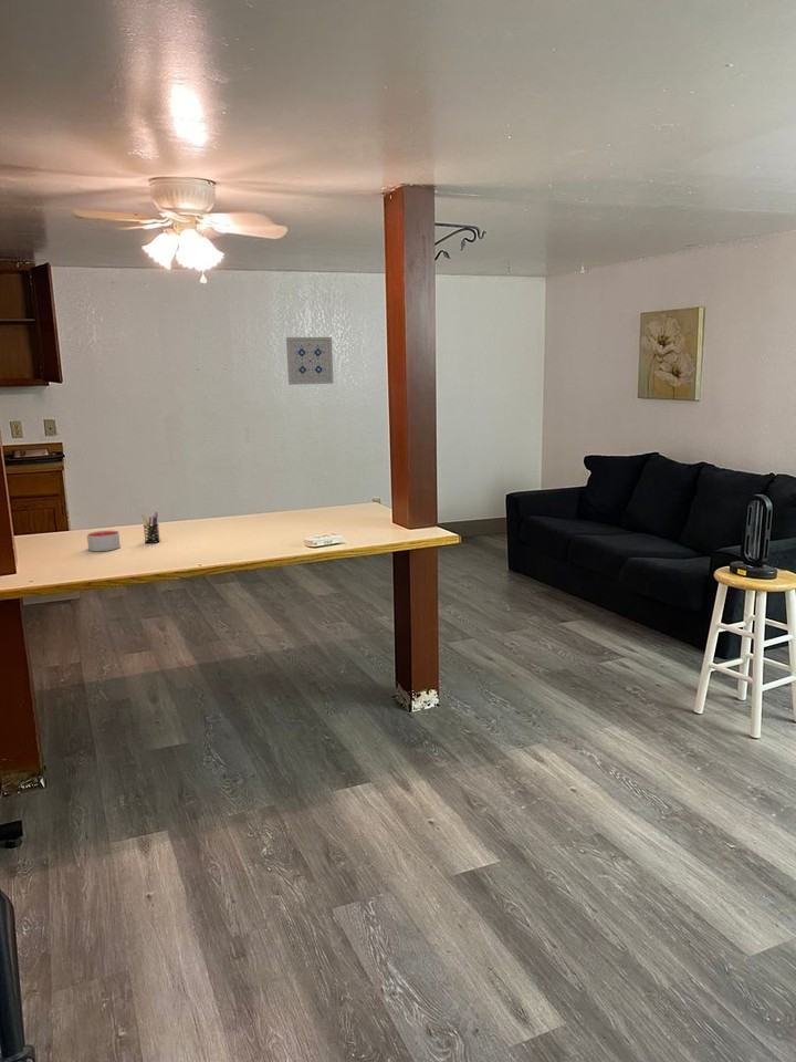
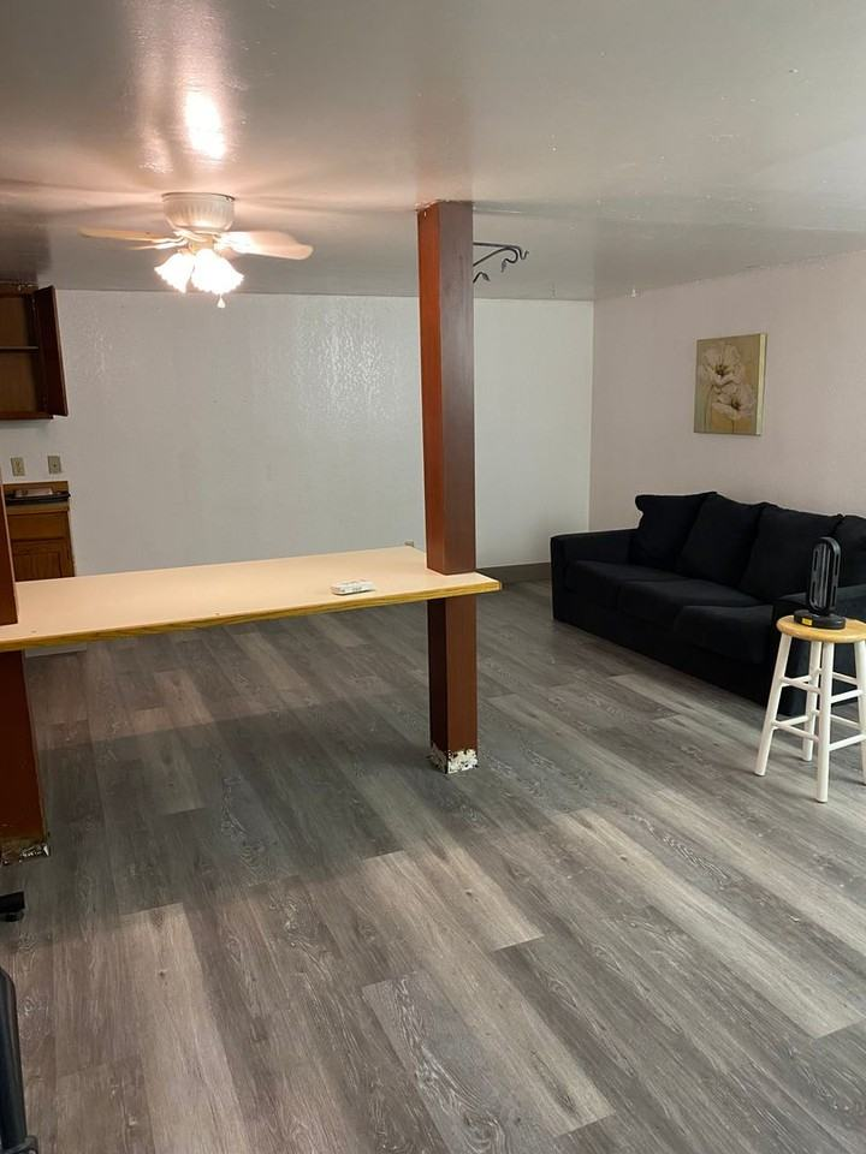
- wall art (310, 361)
- candle (103, 540)
- pen holder (153, 525)
